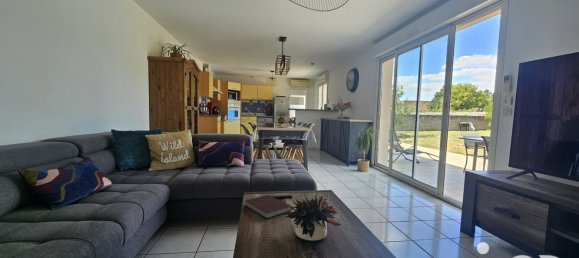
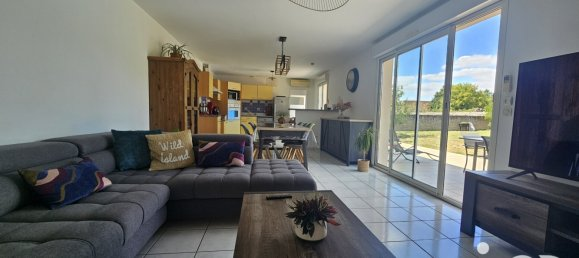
- notebook (267, 205)
